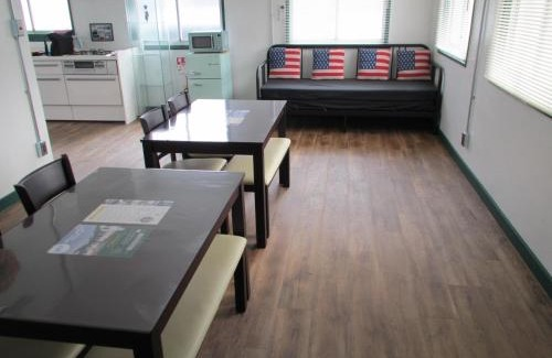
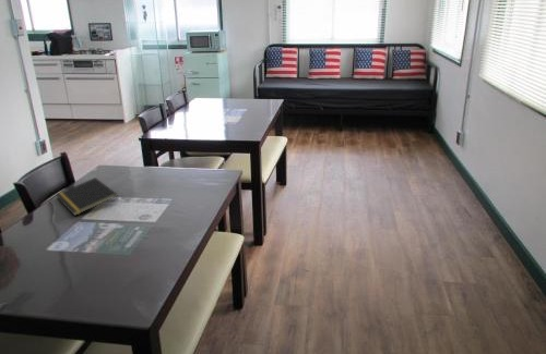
+ notepad (85, 195)
